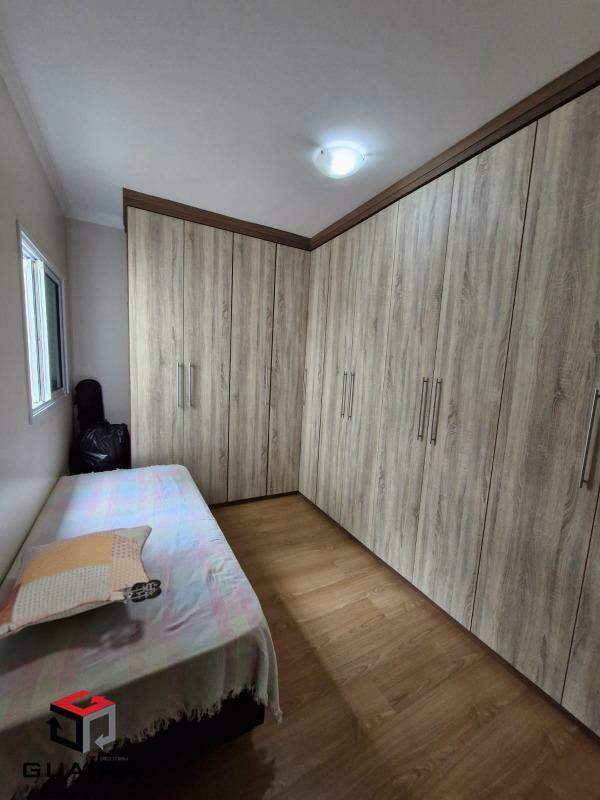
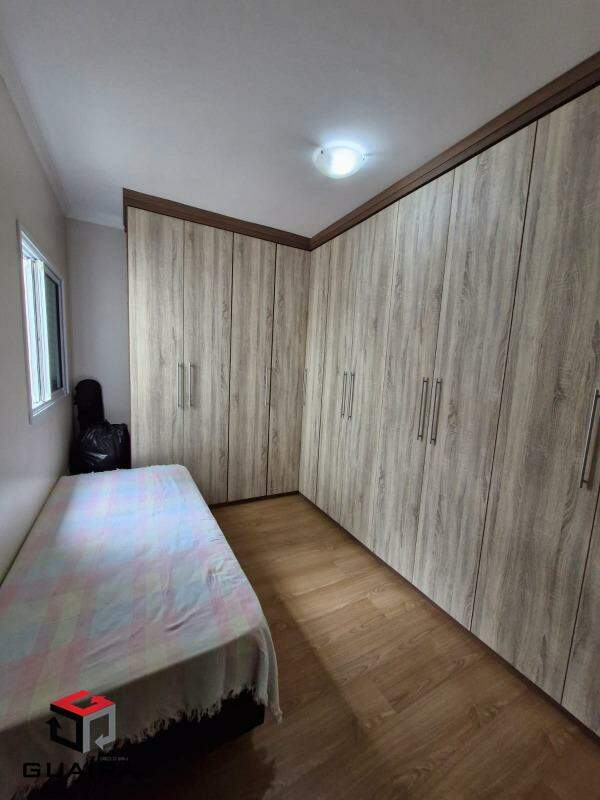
- decorative pillow (87, 570)
